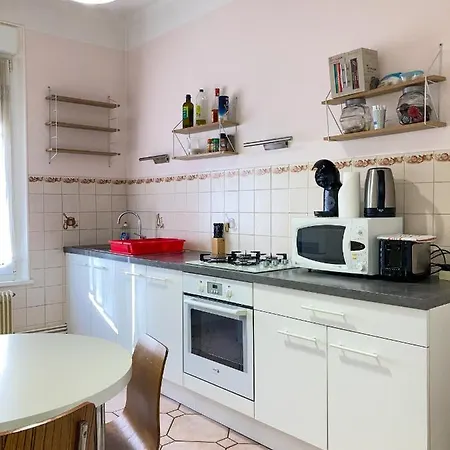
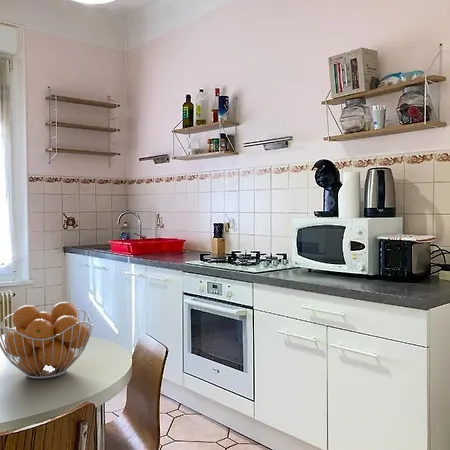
+ fruit basket (45, 338)
